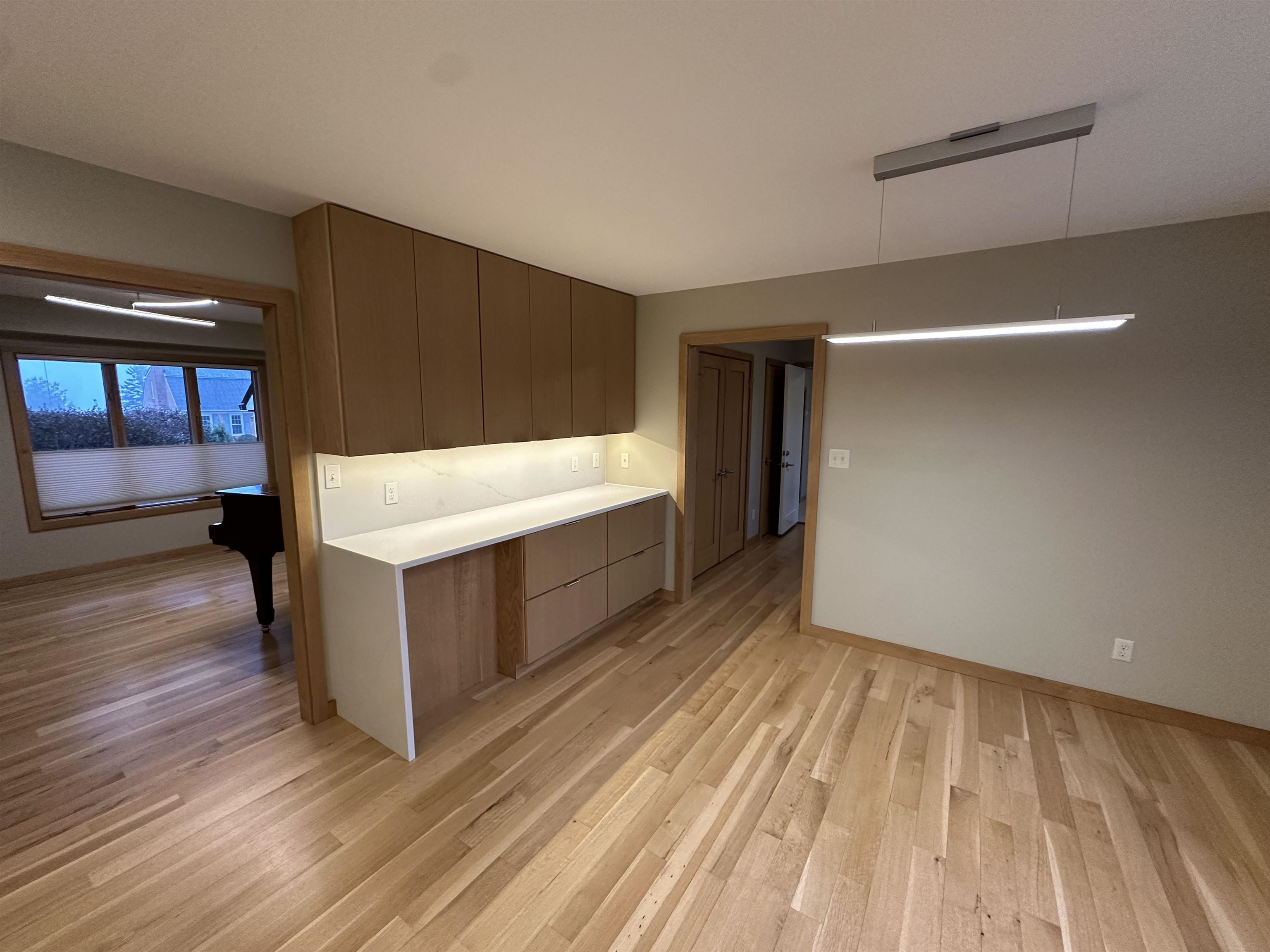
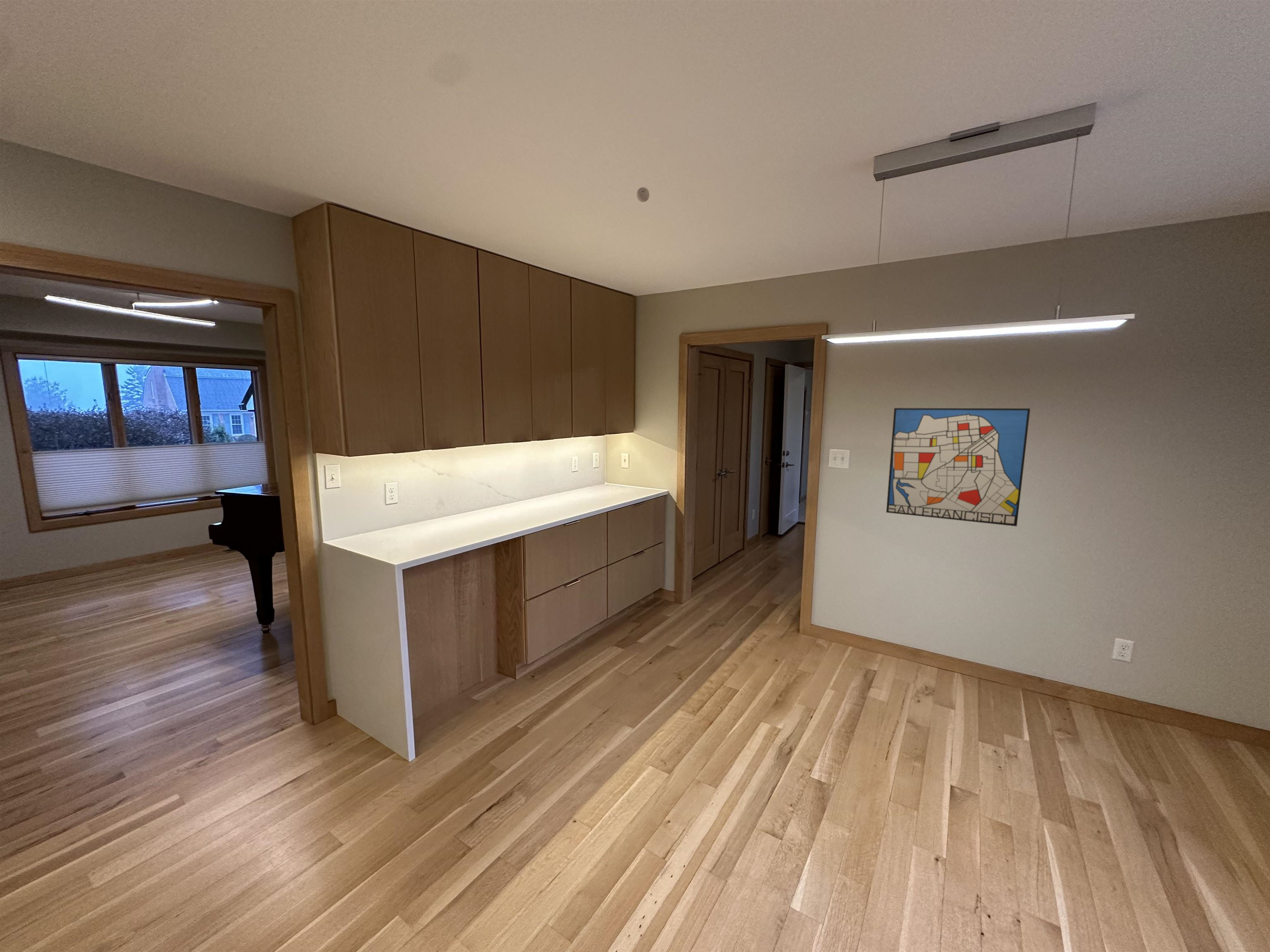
+ eyeball (643, 195)
+ wall art (952, 464)
